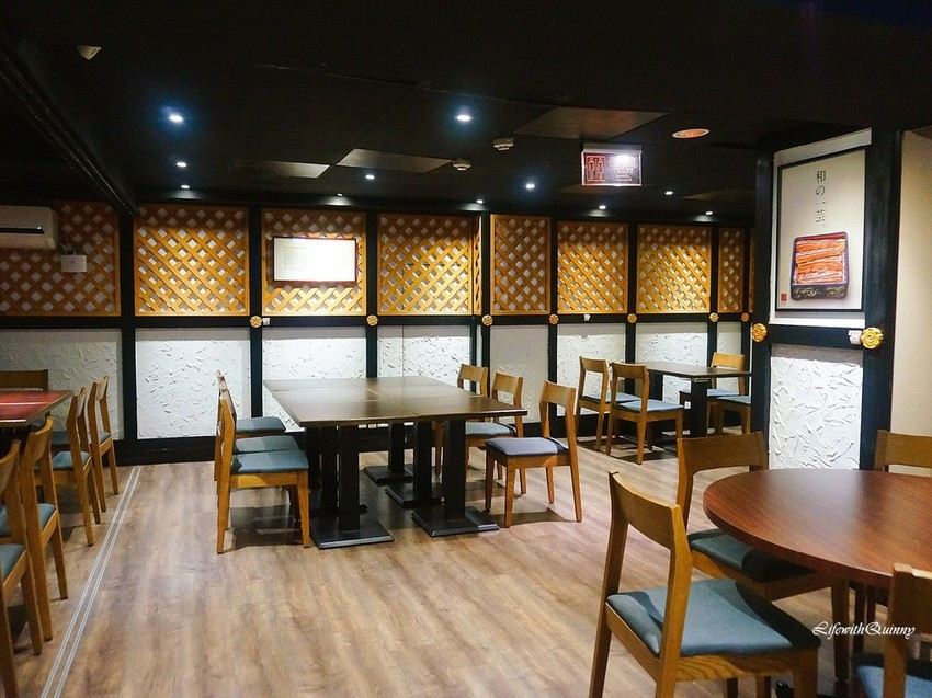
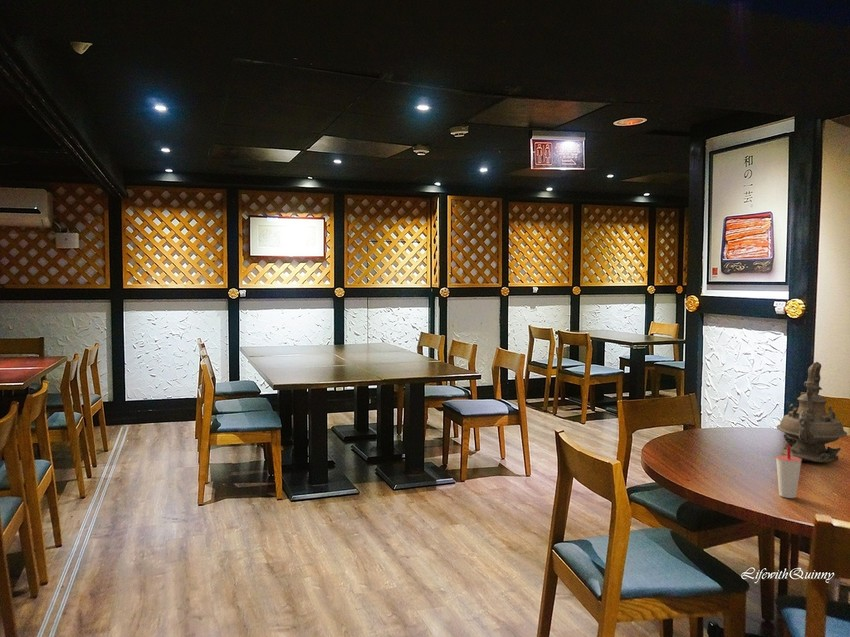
+ cup (788, 470)
+ teapot (809, 412)
